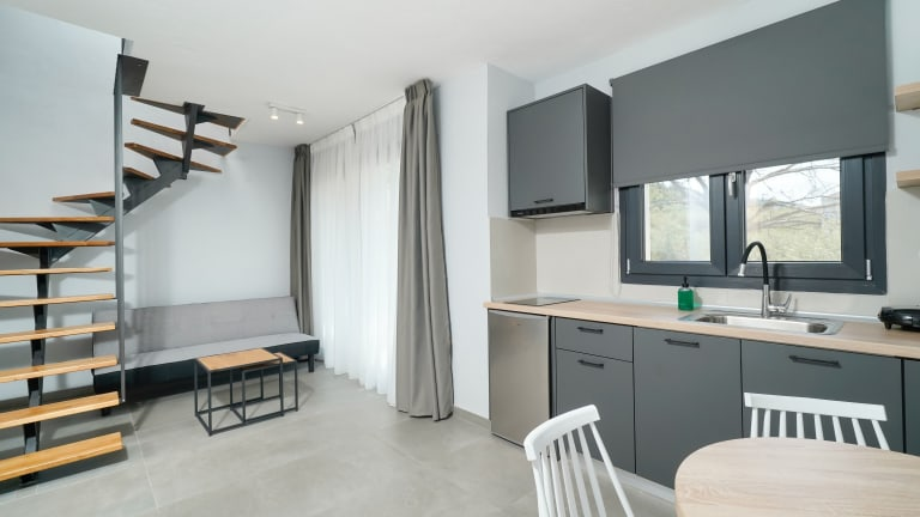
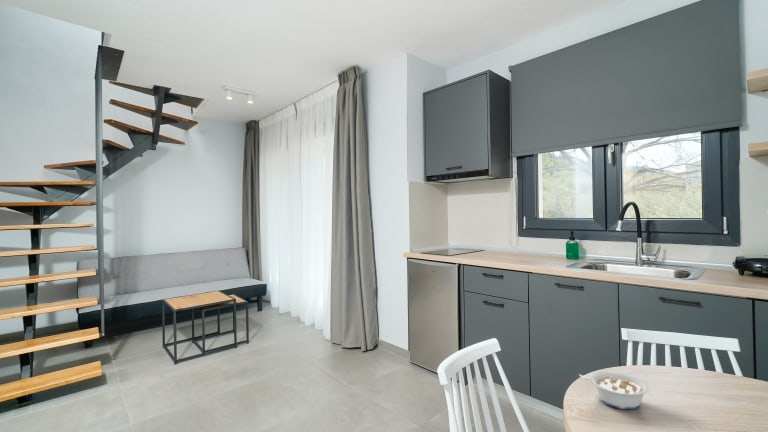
+ legume (617, 390)
